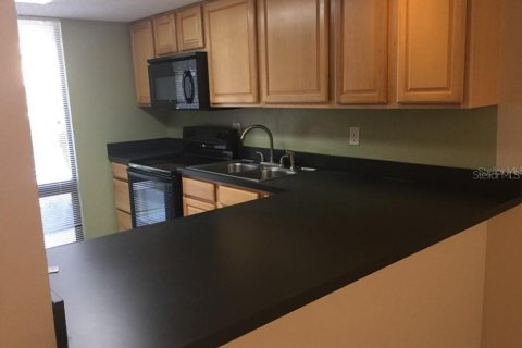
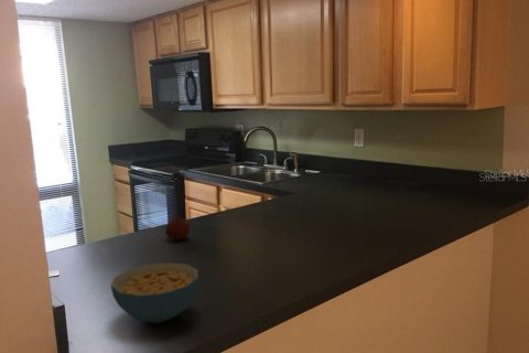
+ cereal bowl (158, 297)
+ fruit (176, 228)
